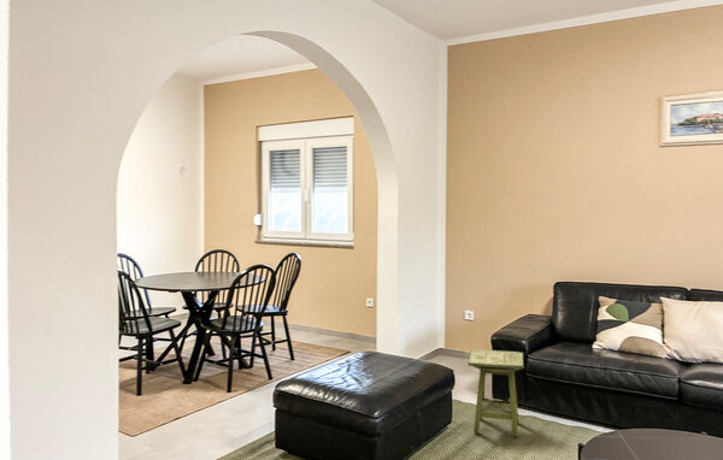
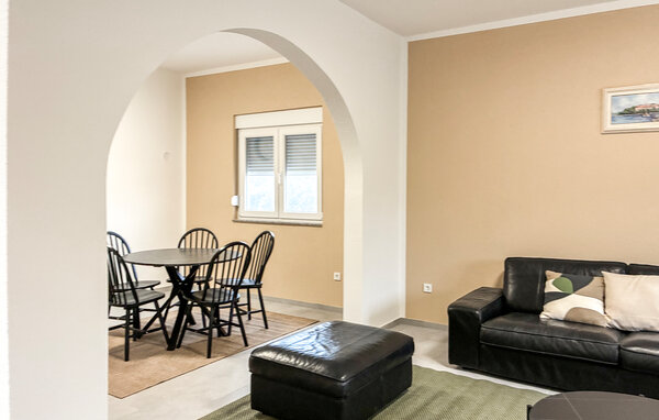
- side table (494, 400)
